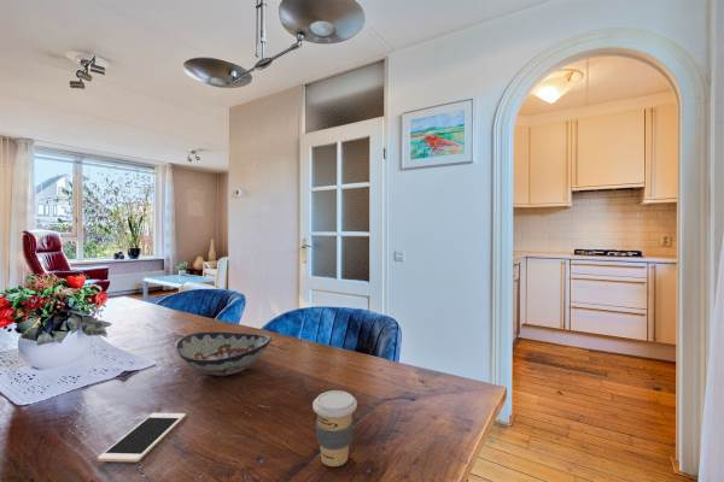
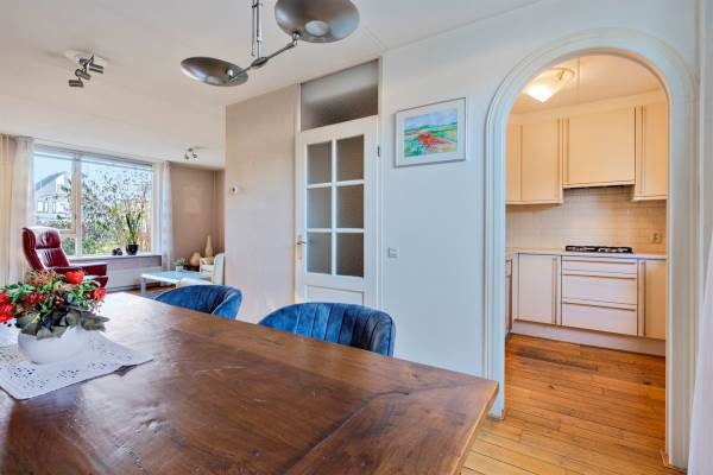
- decorative bowl (224, 354)
- cell phone (146, 434)
- coffee cup (334, 428)
